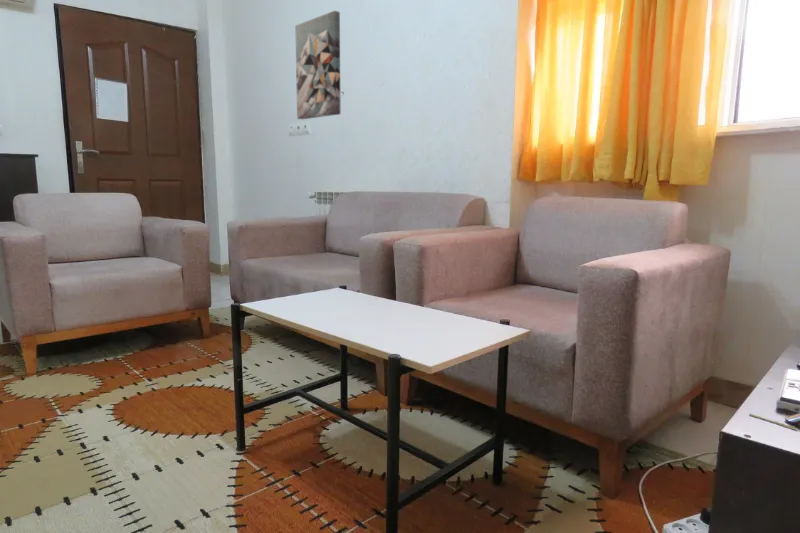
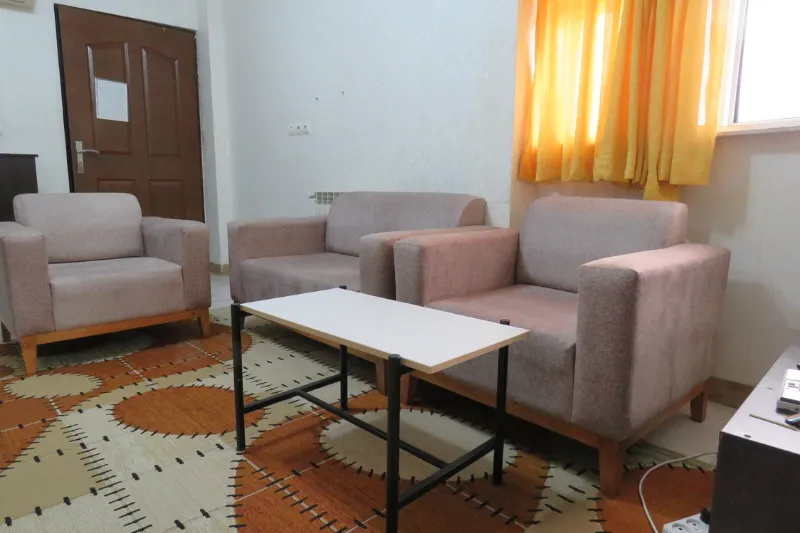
- wall art (317, 68)
